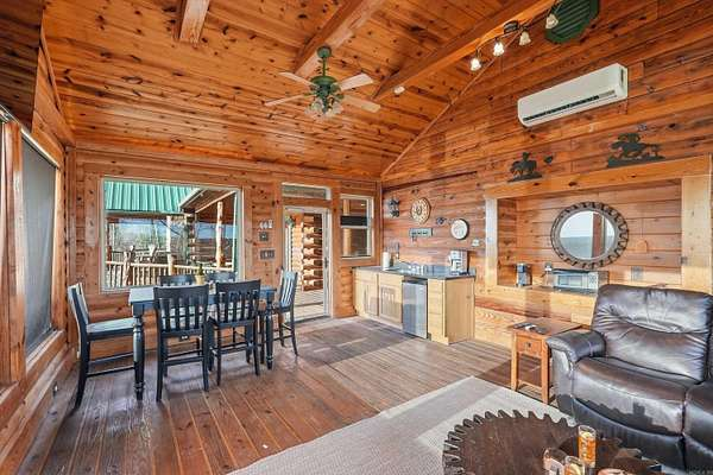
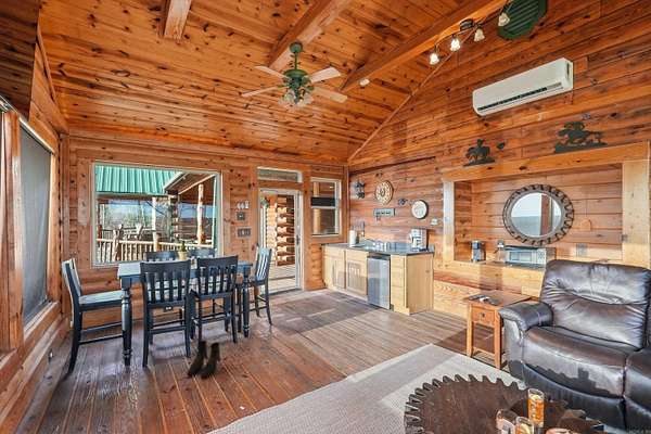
+ boots (204, 357)
